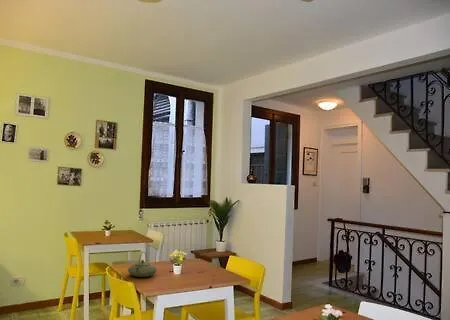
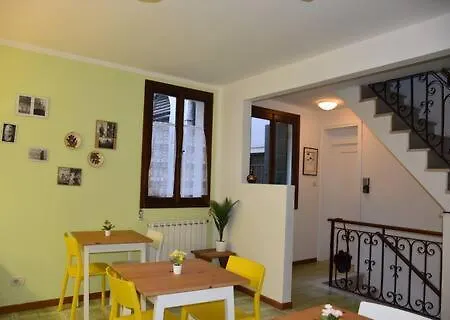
- teapot (142, 263)
